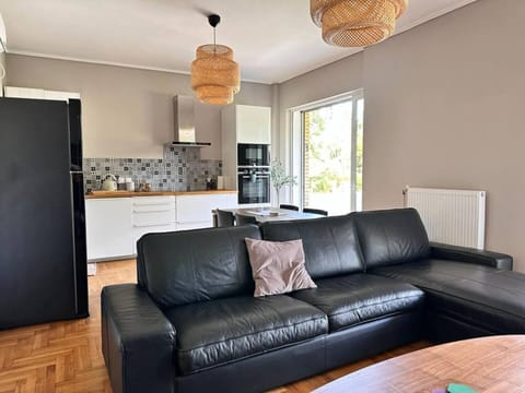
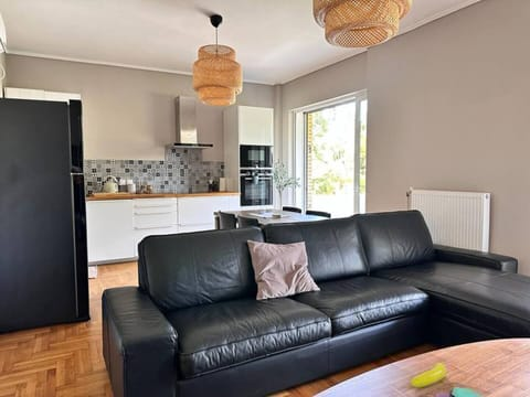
+ banana (426, 373)
